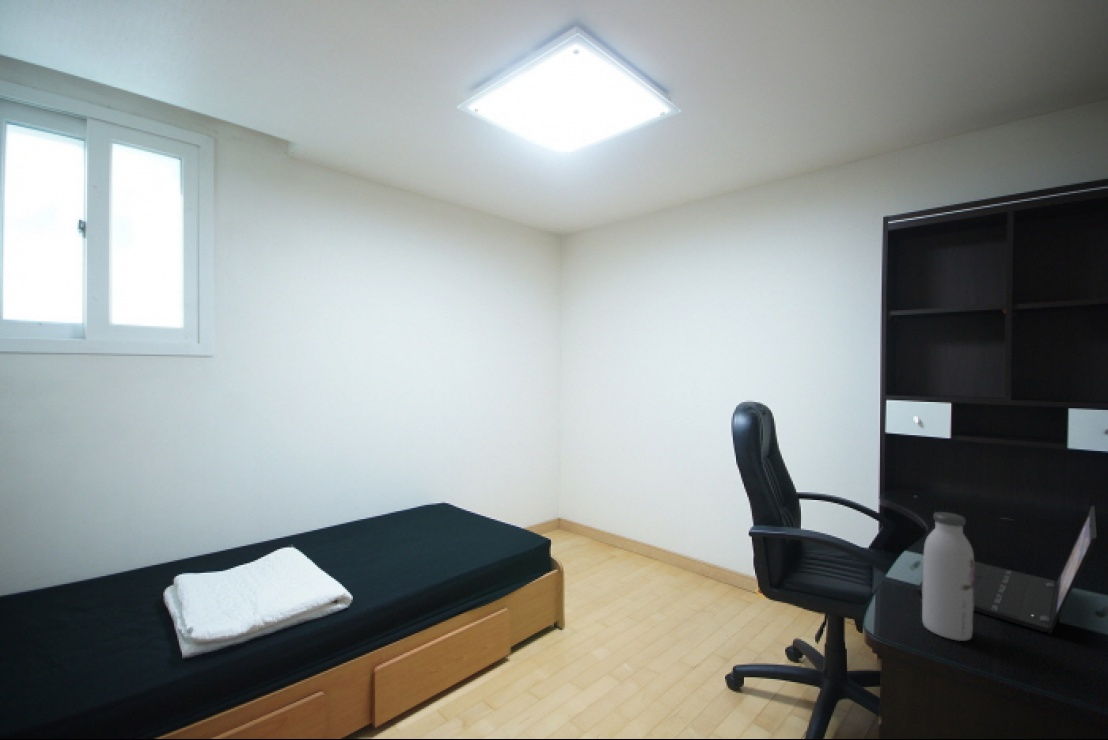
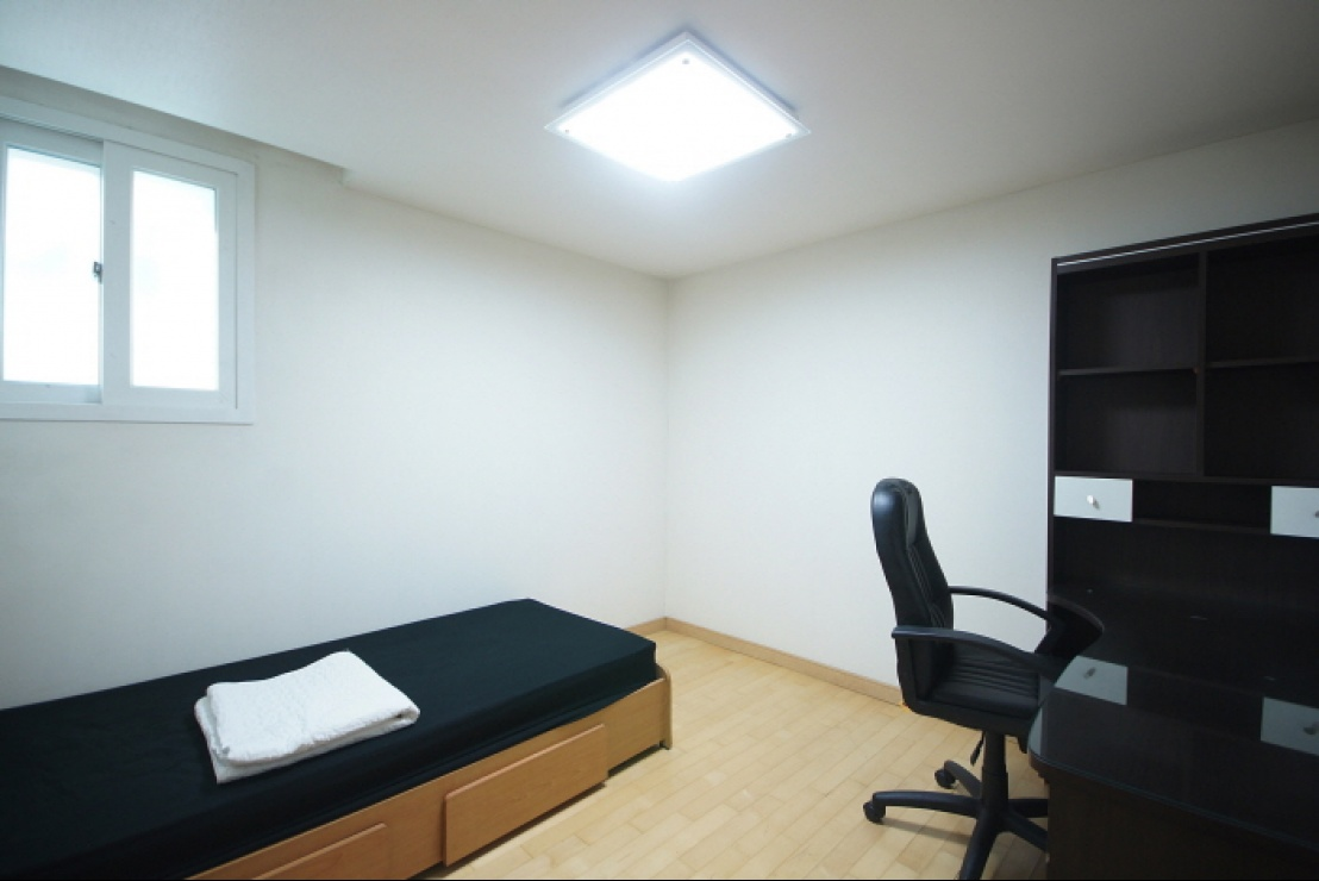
- laptop (999, 567)
- water bottle (947, 572)
